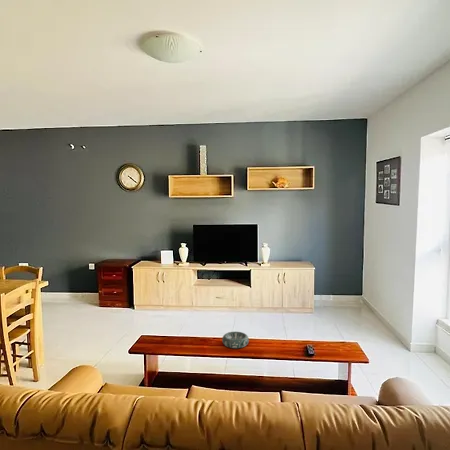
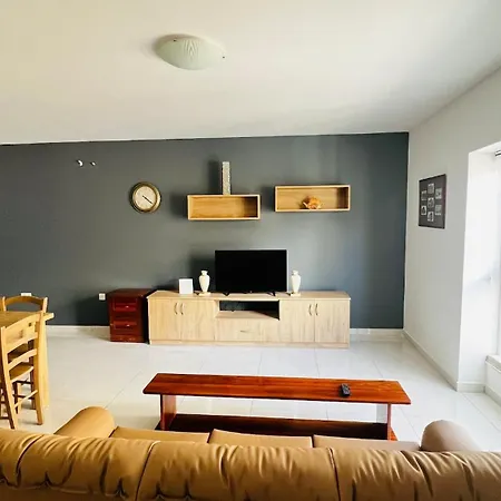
- decorative bowl (235, 339)
